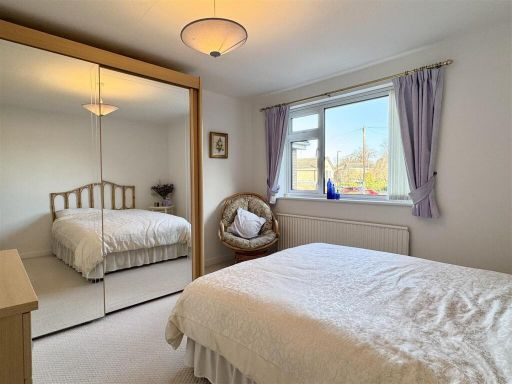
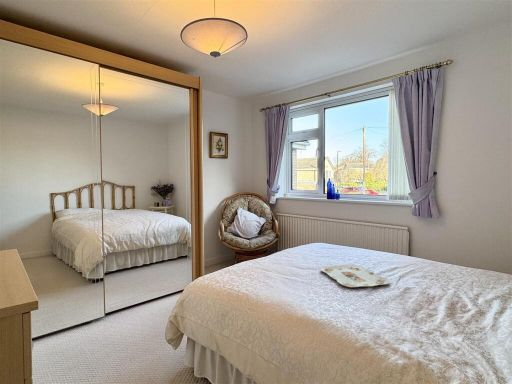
+ serving tray (352, 275)
